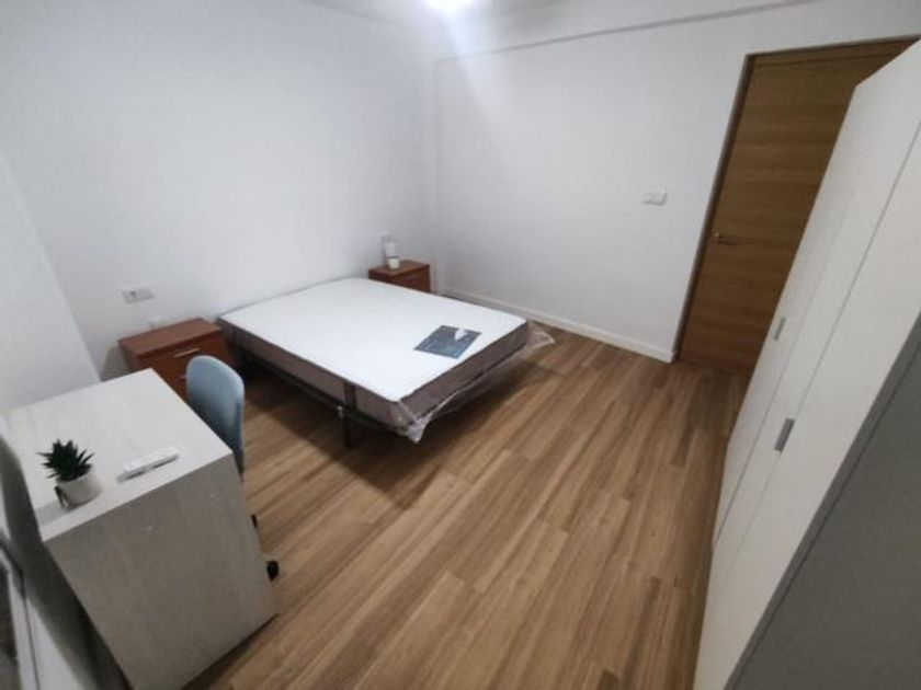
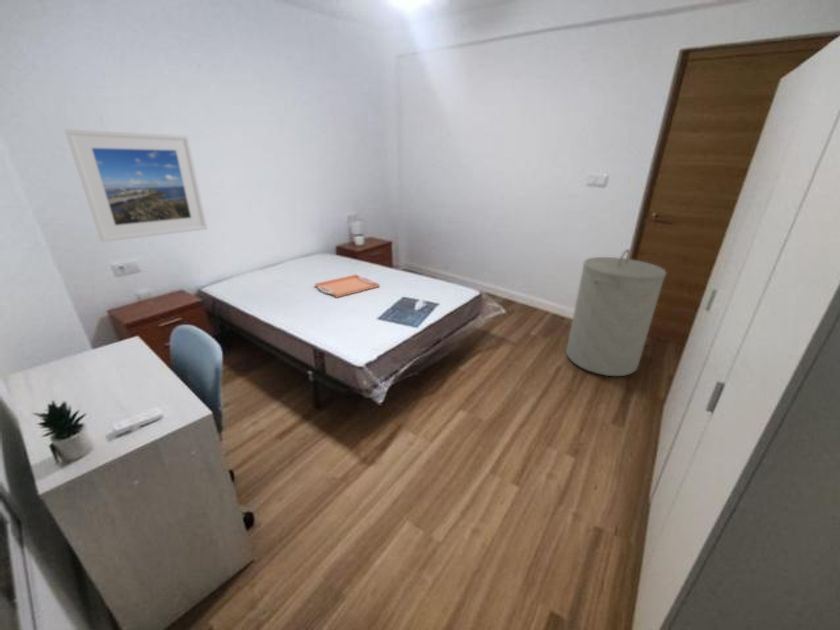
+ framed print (146, 186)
+ laundry hamper (613, 307)
+ serving tray (347, 285)
